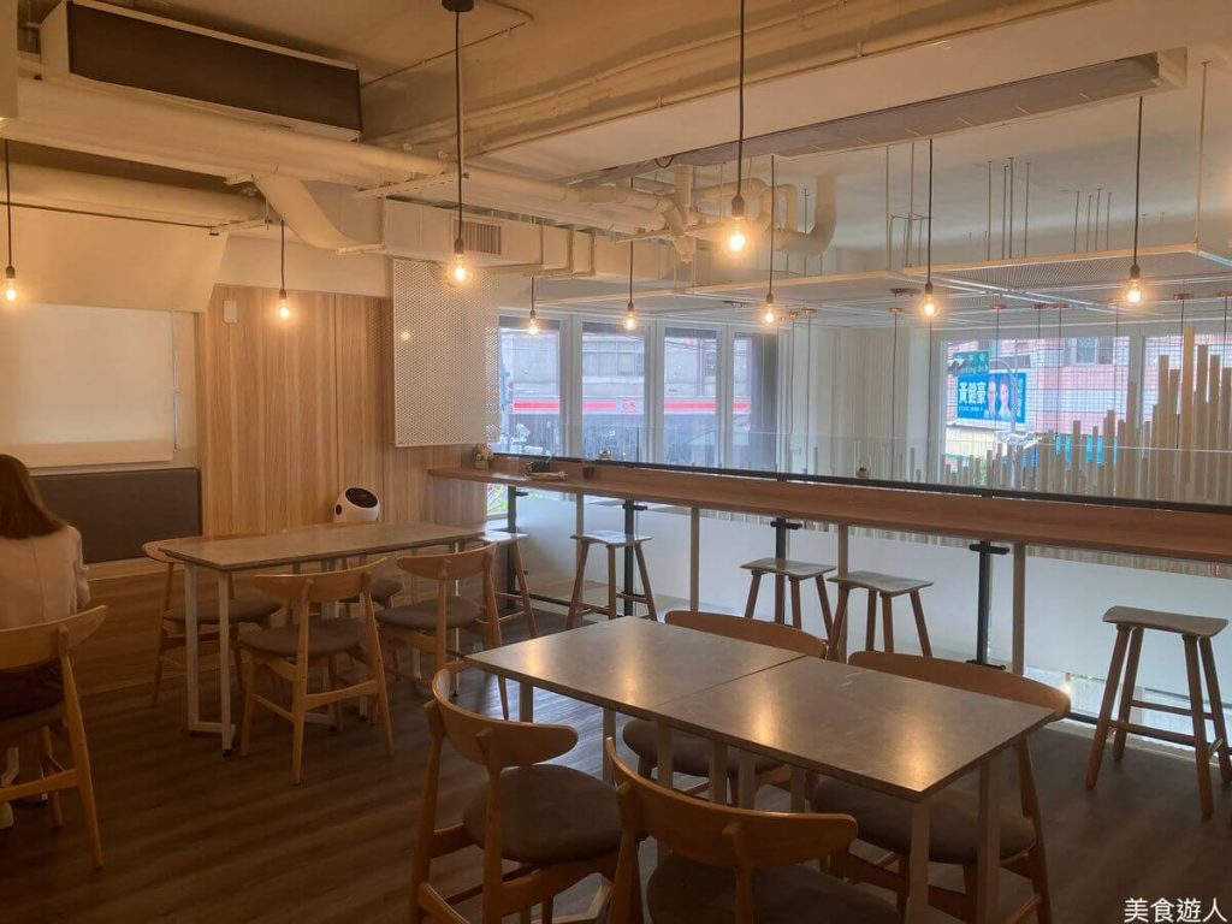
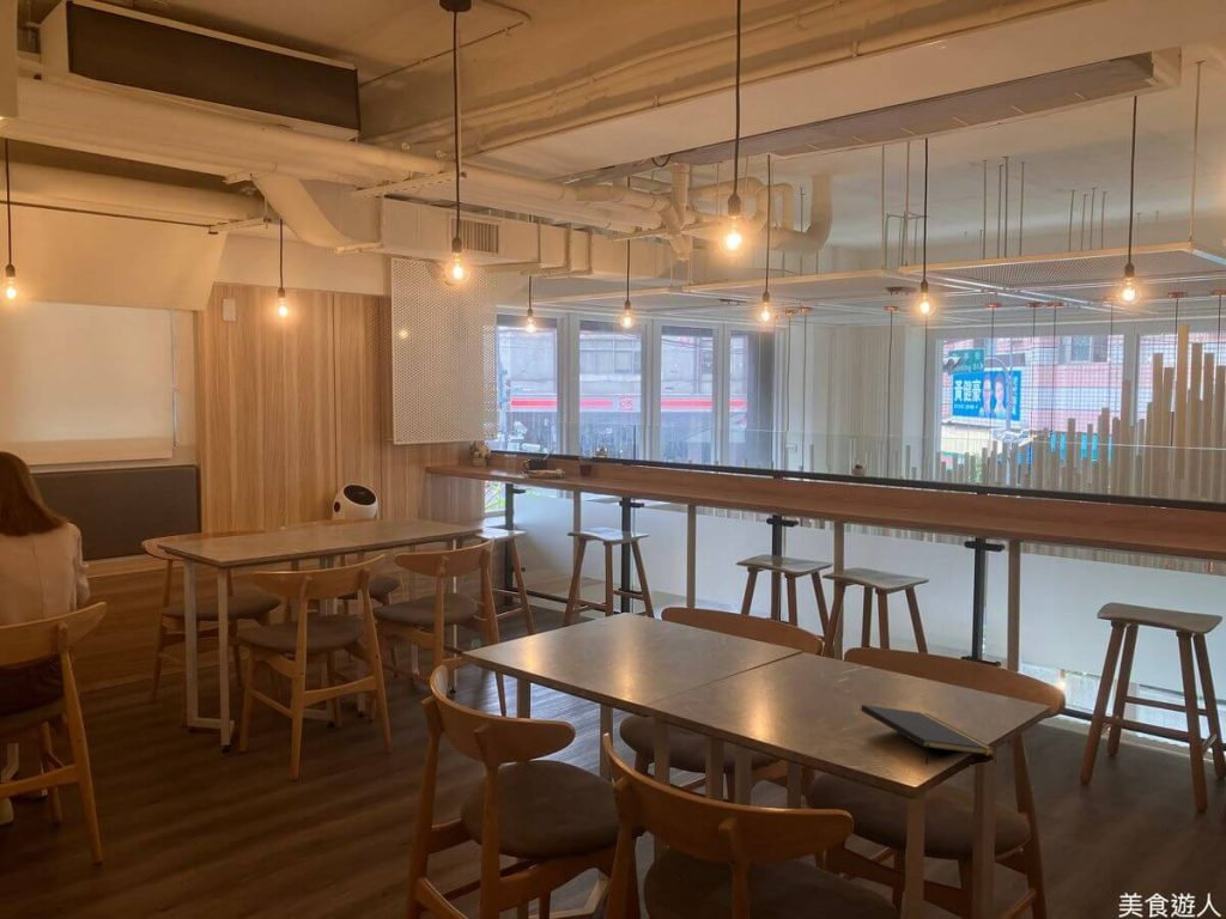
+ notepad (924, 729)
